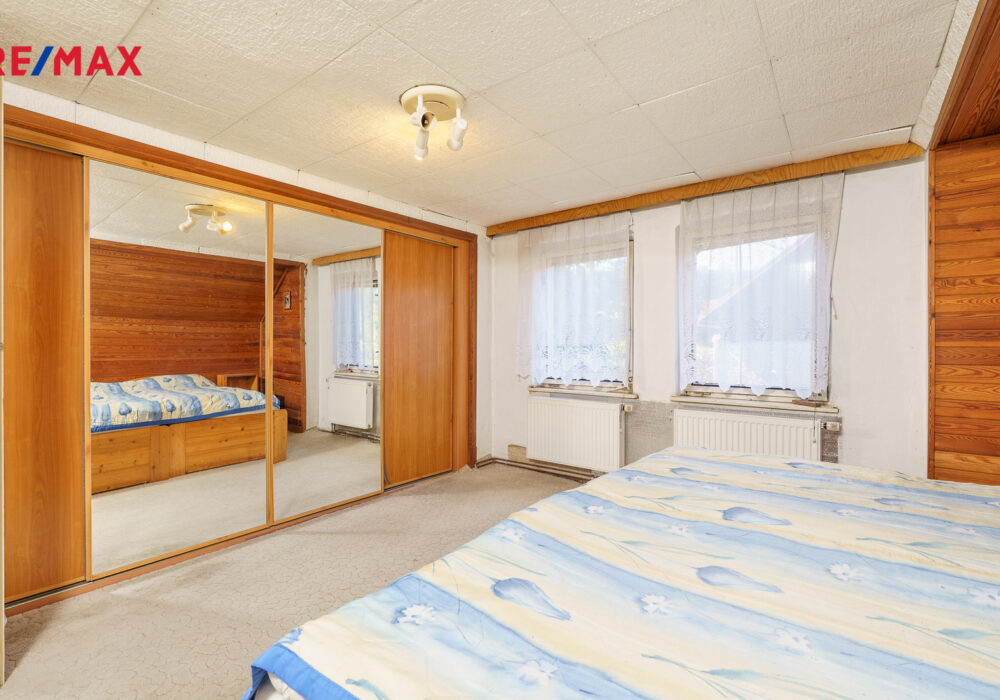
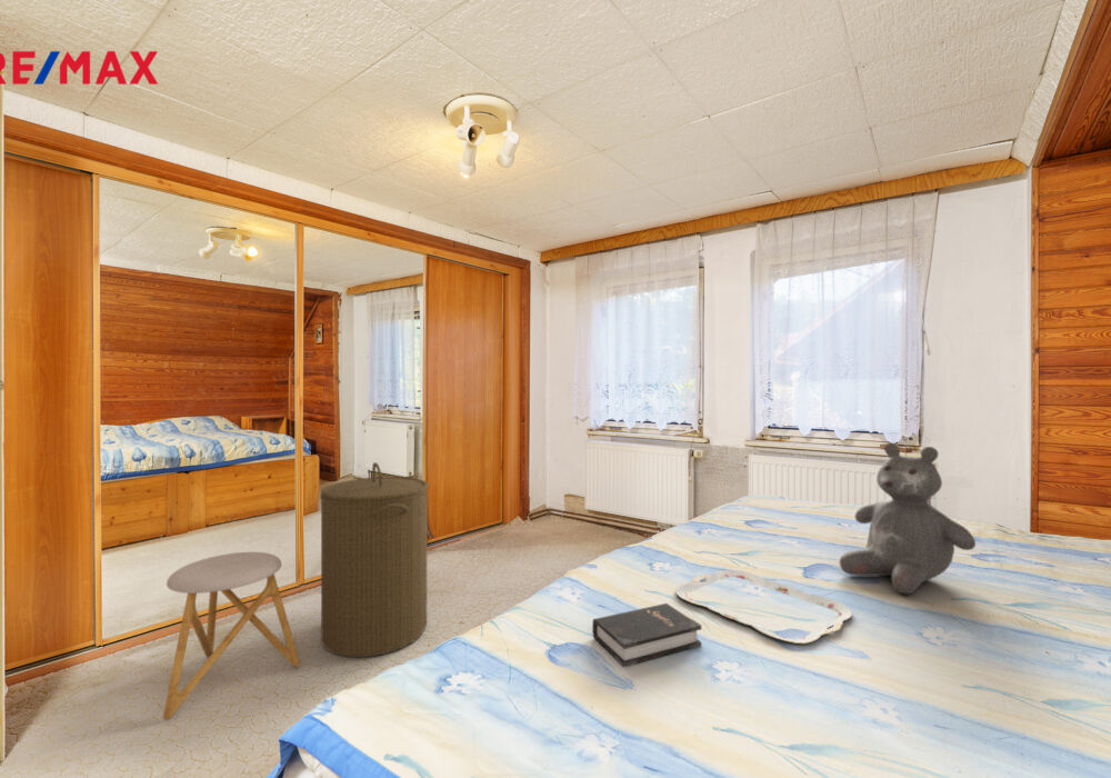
+ laundry hamper (376, 547)
+ stool (216, 615)
+ serving tray (761, 586)
+ hardback book (645, 631)
+ teddy bear (897, 511)
